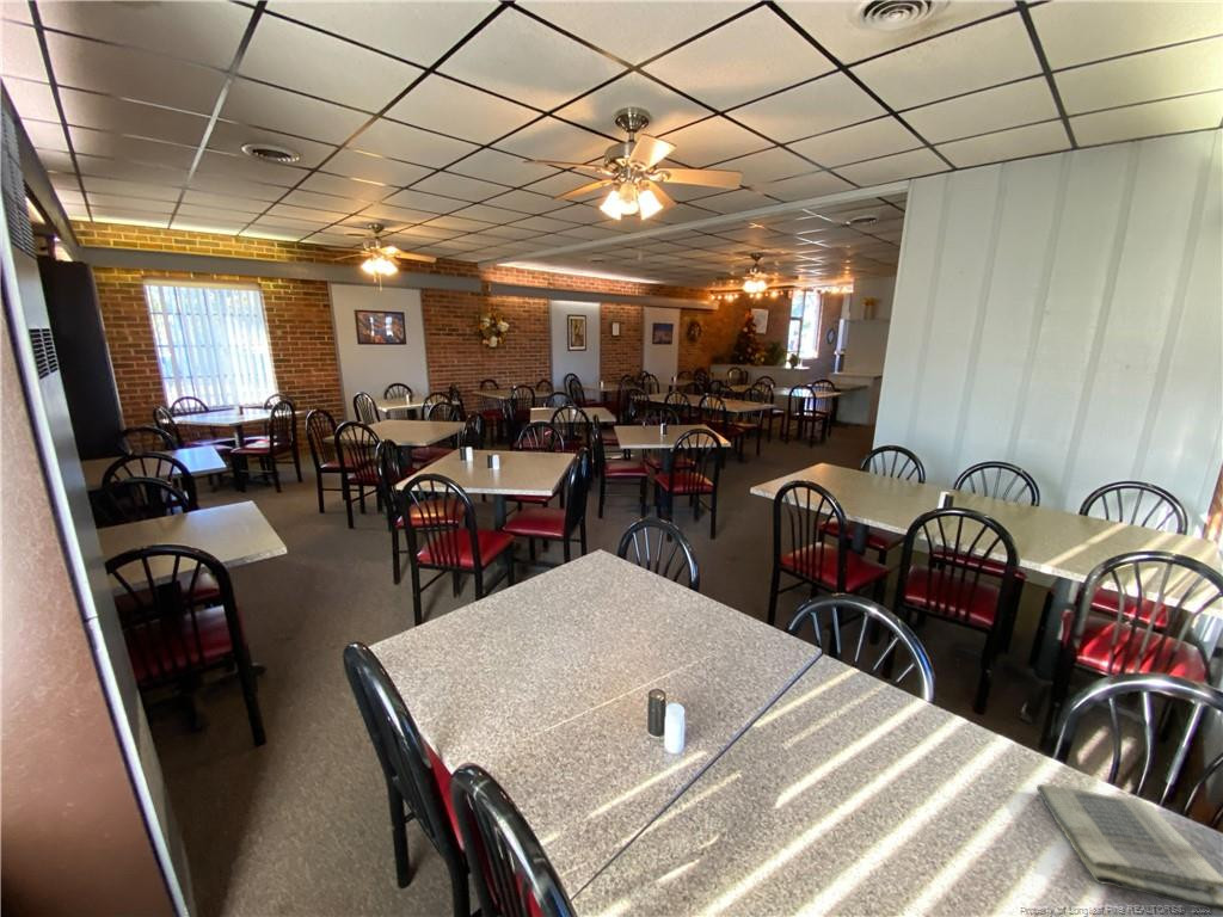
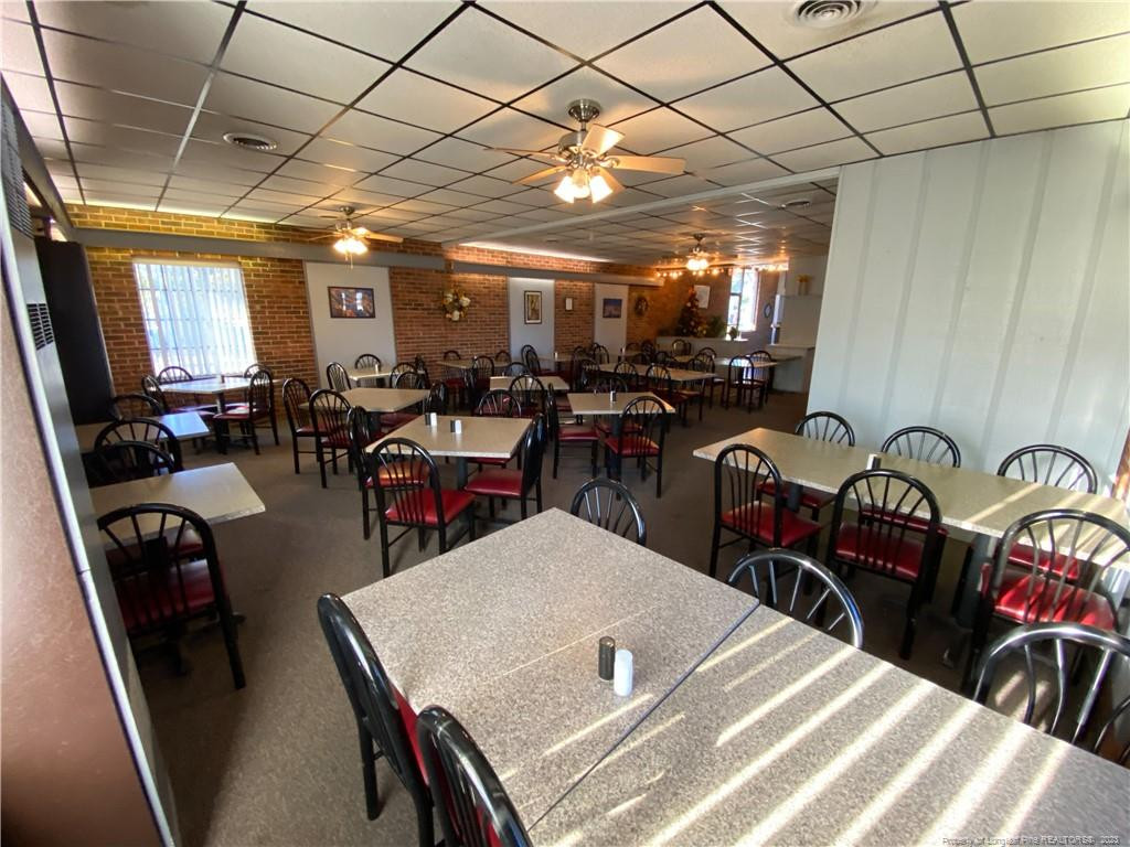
- dish towel (1126, 838)
